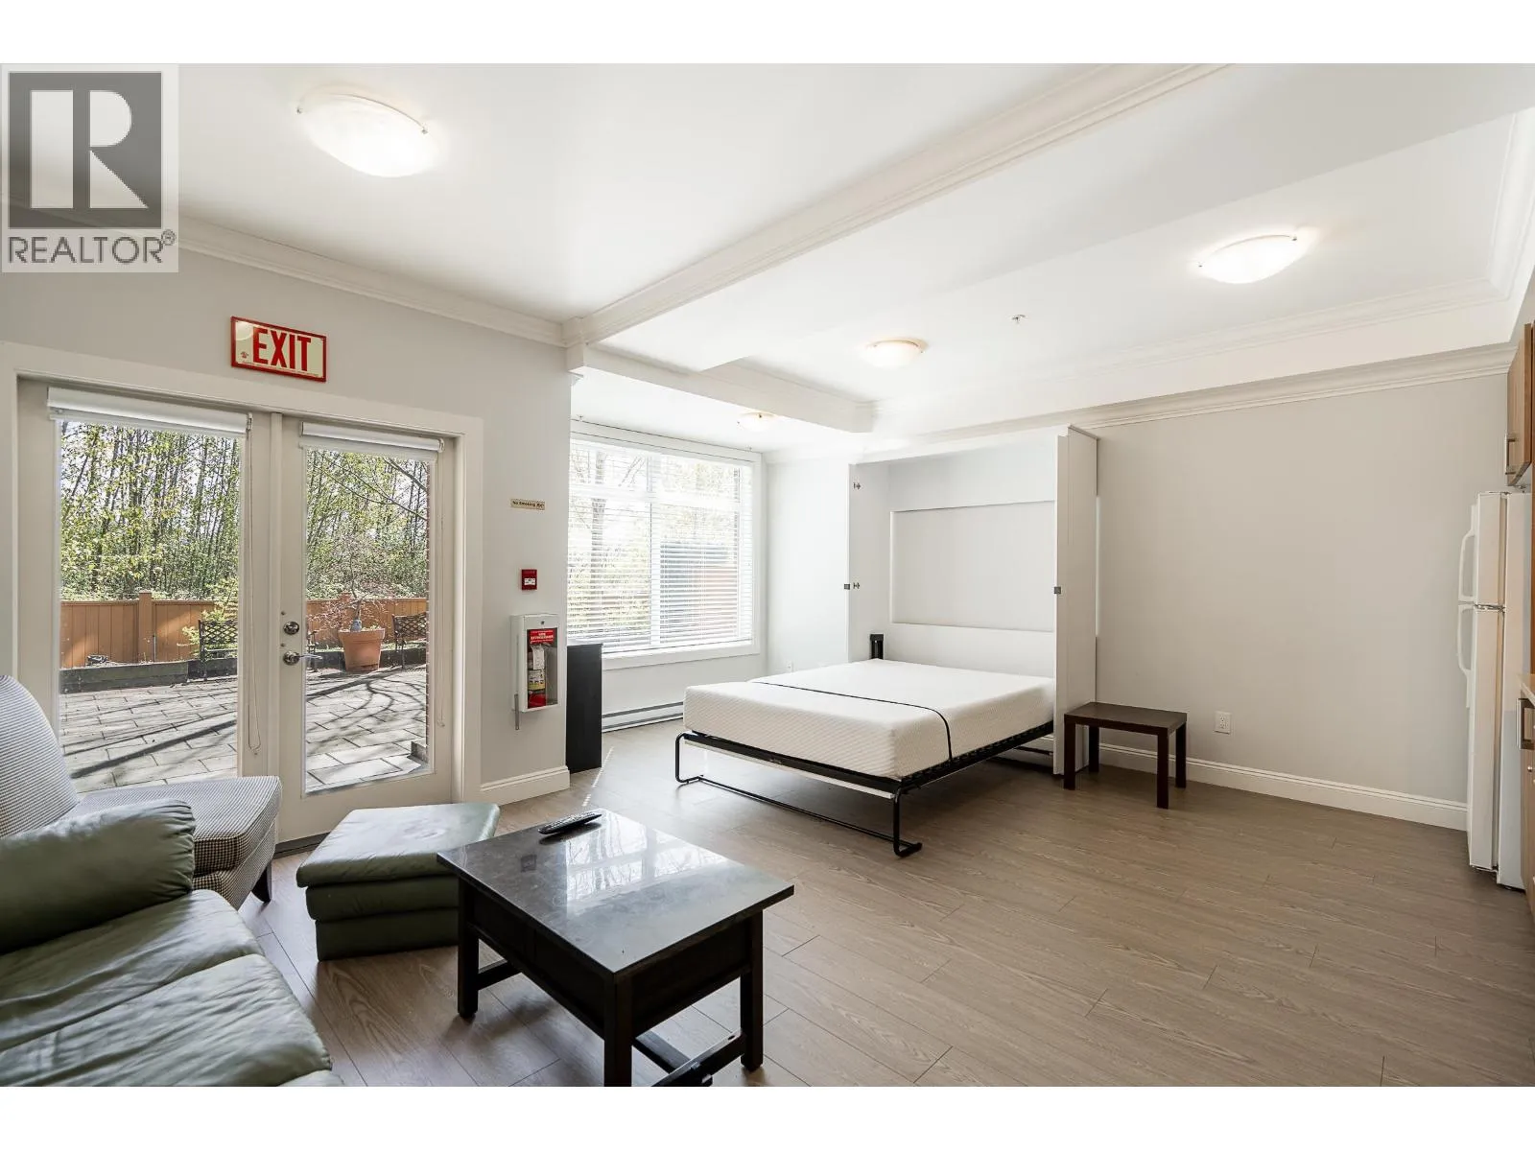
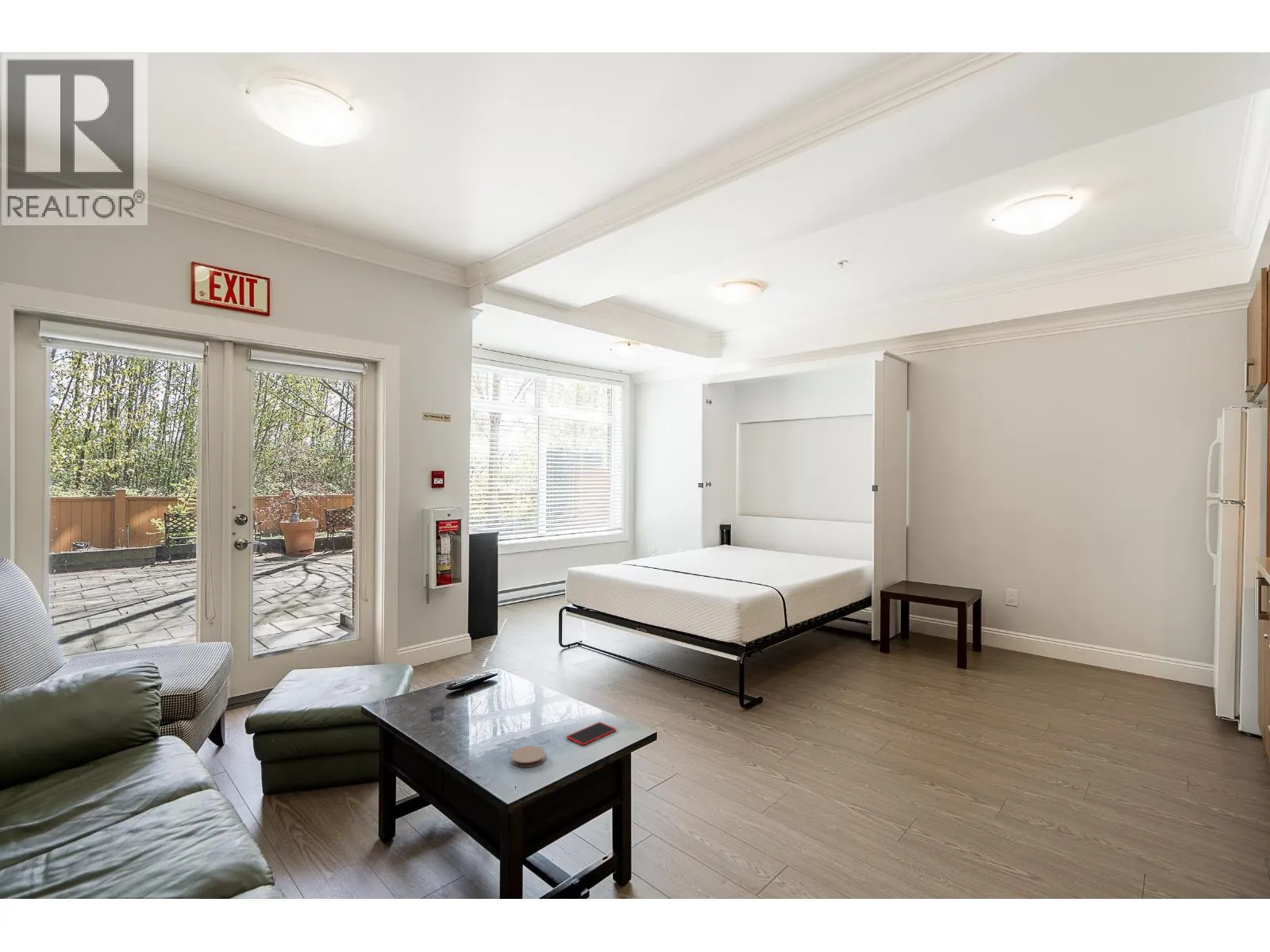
+ coaster (528, 756)
+ smartphone (591, 733)
